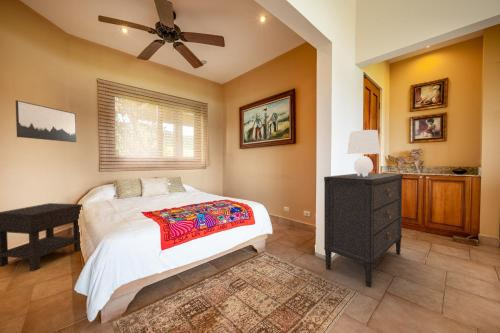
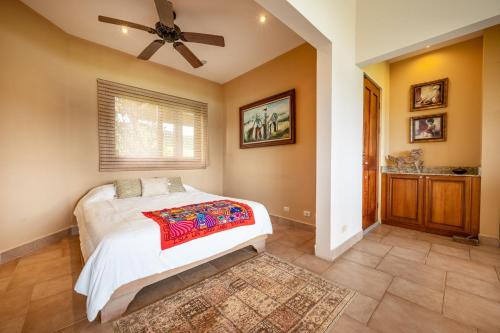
- wall art (49, 123)
- table lamp (363, 153)
- nightstand (41, 231)
- dresser (366, 218)
